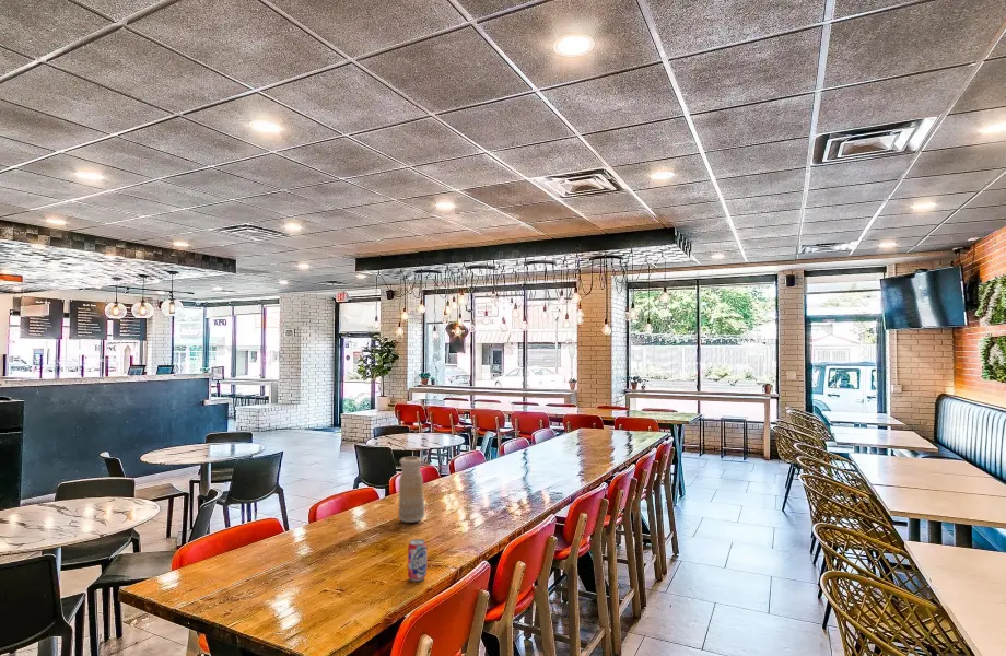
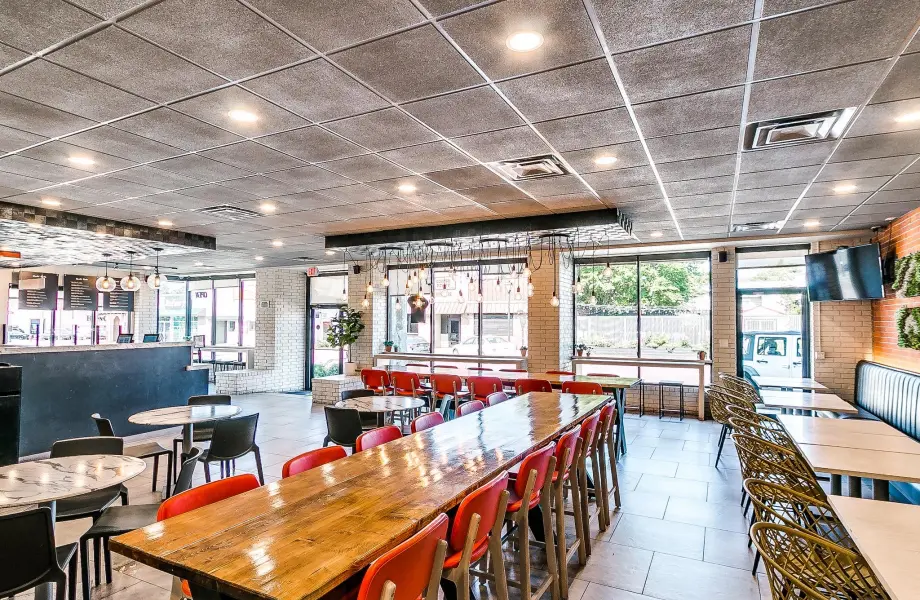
- beverage can (417, 560)
- vase (411, 489)
